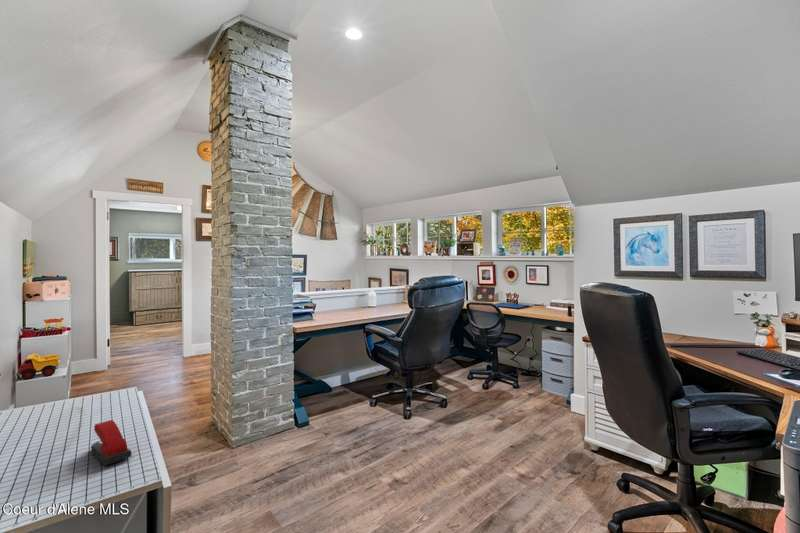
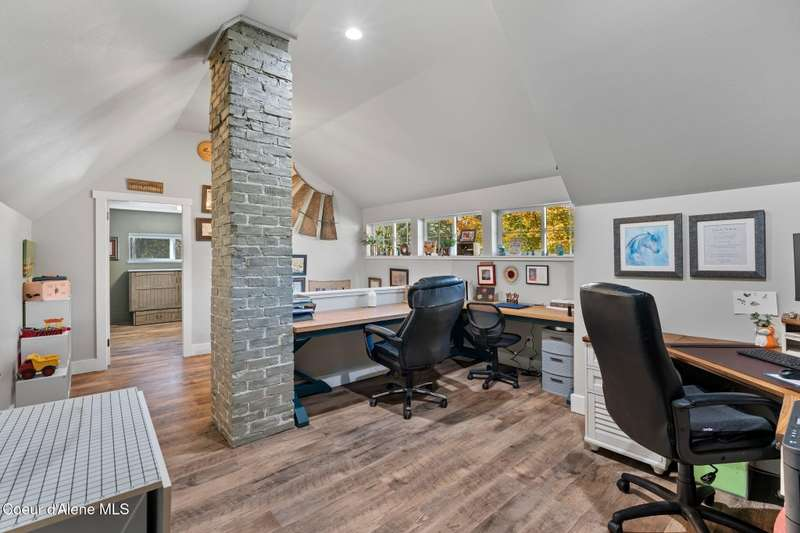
- stapler (109, 439)
